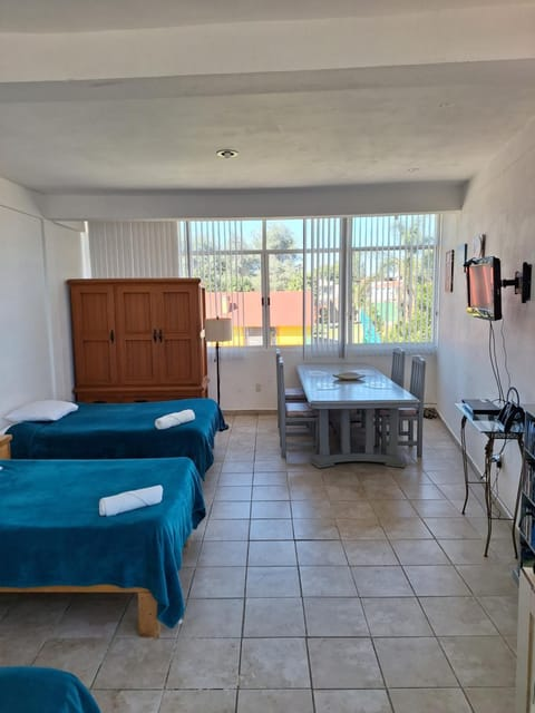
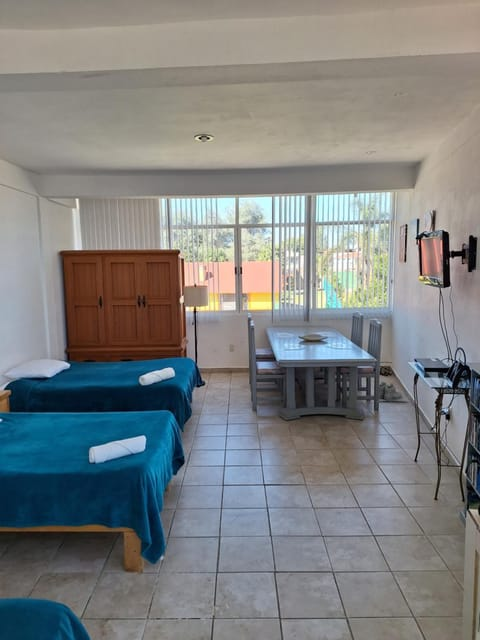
+ boots (390, 390)
